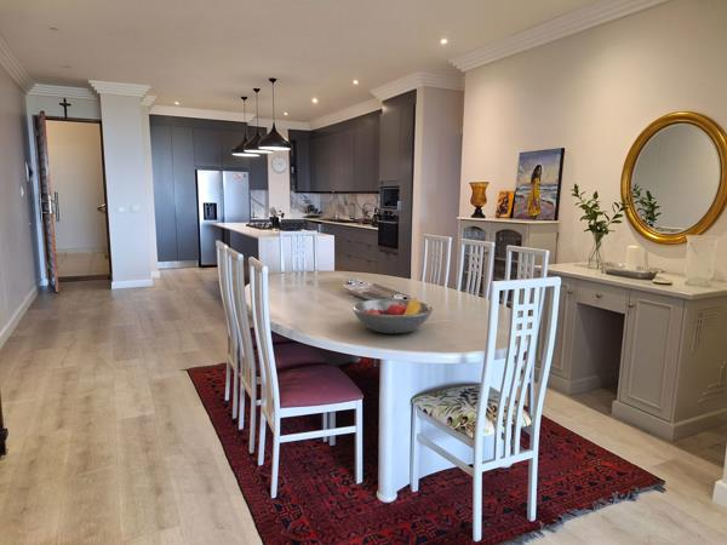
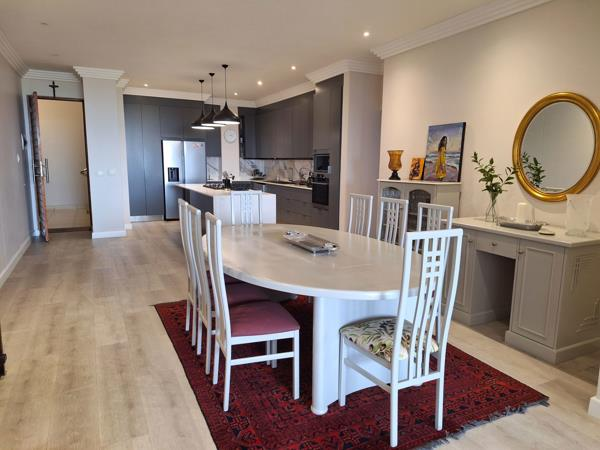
- fruit bowl (391, 315)
